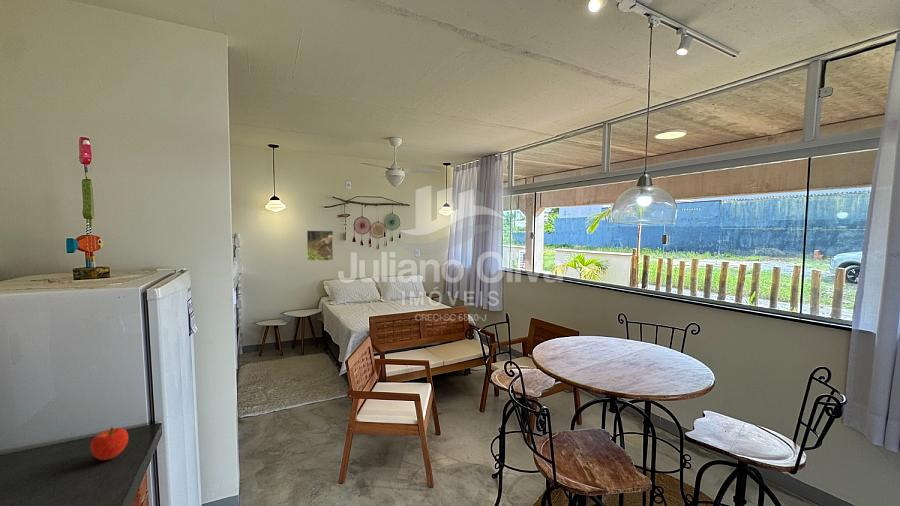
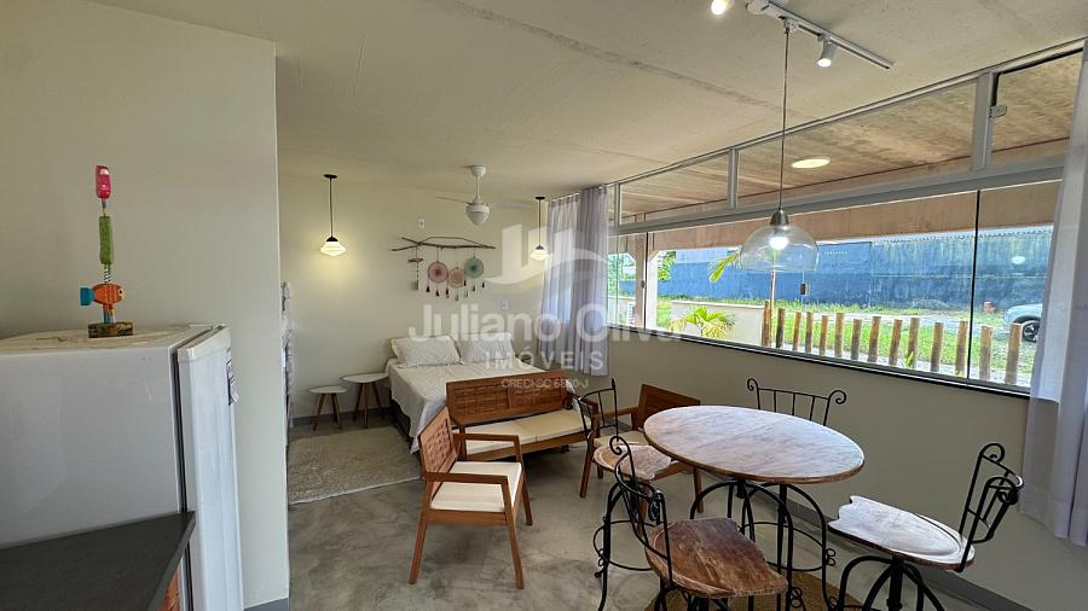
- fruit (109, 443)
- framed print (320, 245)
